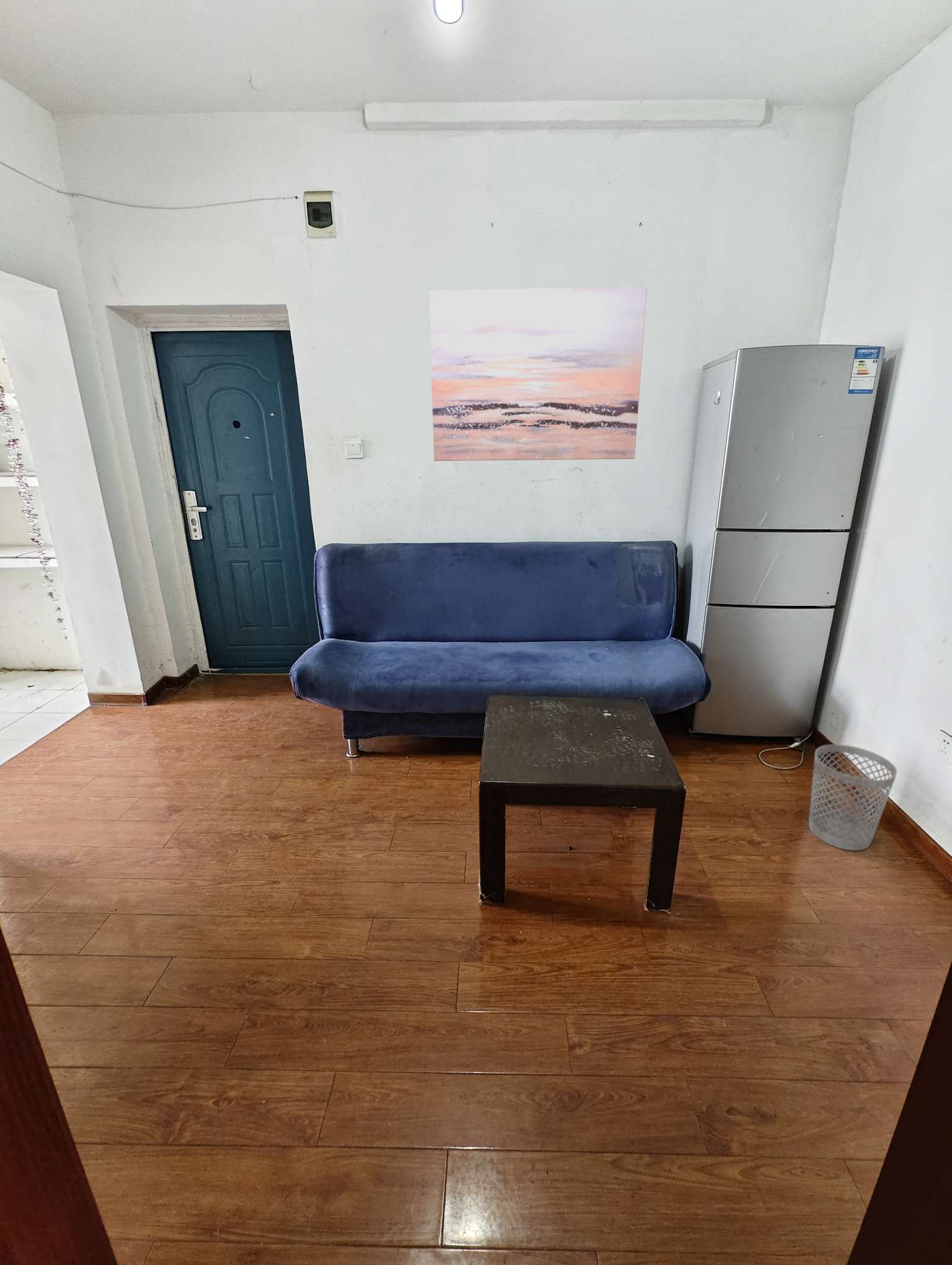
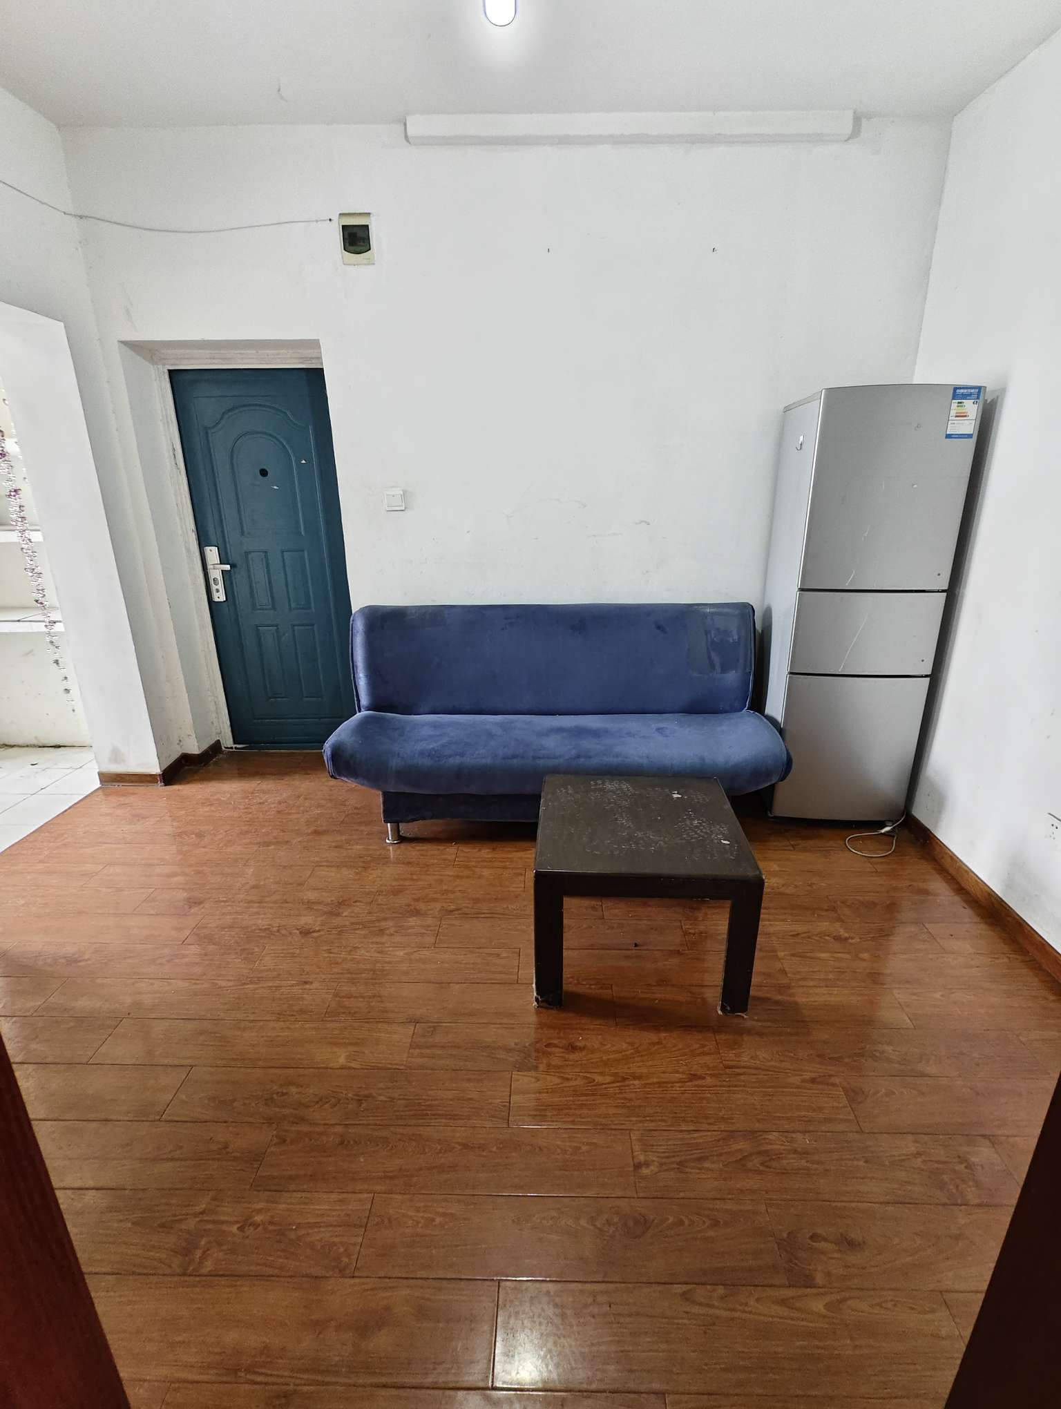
- wall art (535, 378)
- wastebasket (847, 799)
